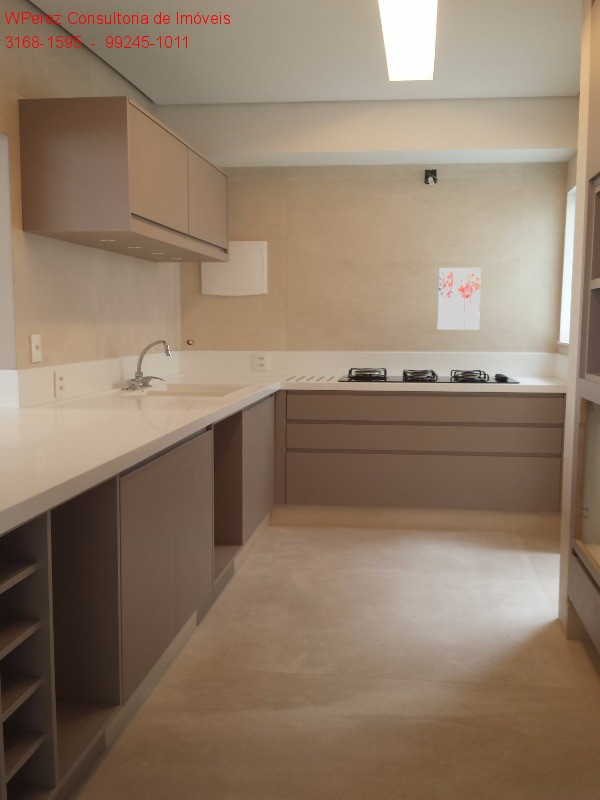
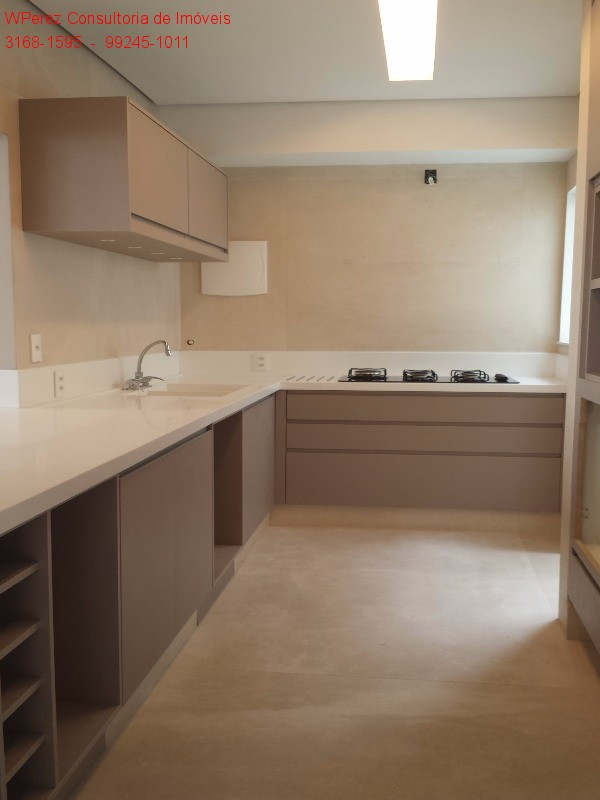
- wall art (459, 299)
